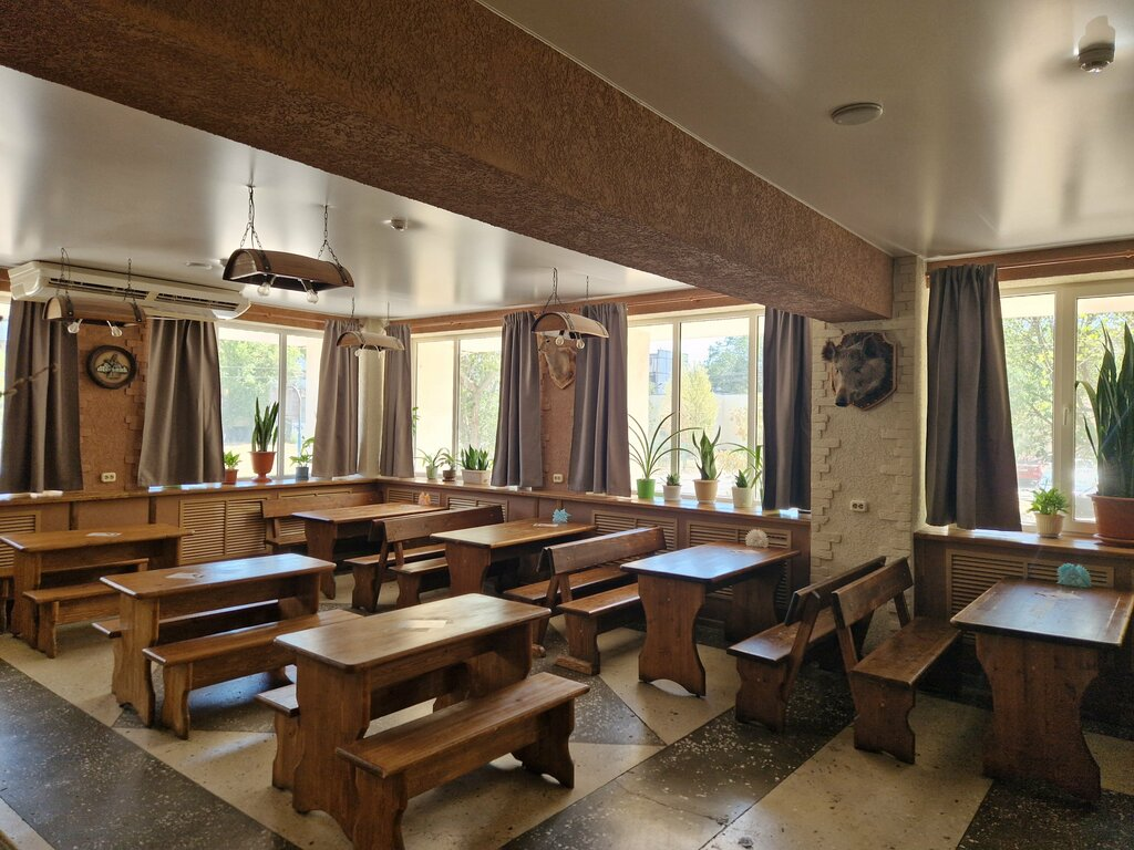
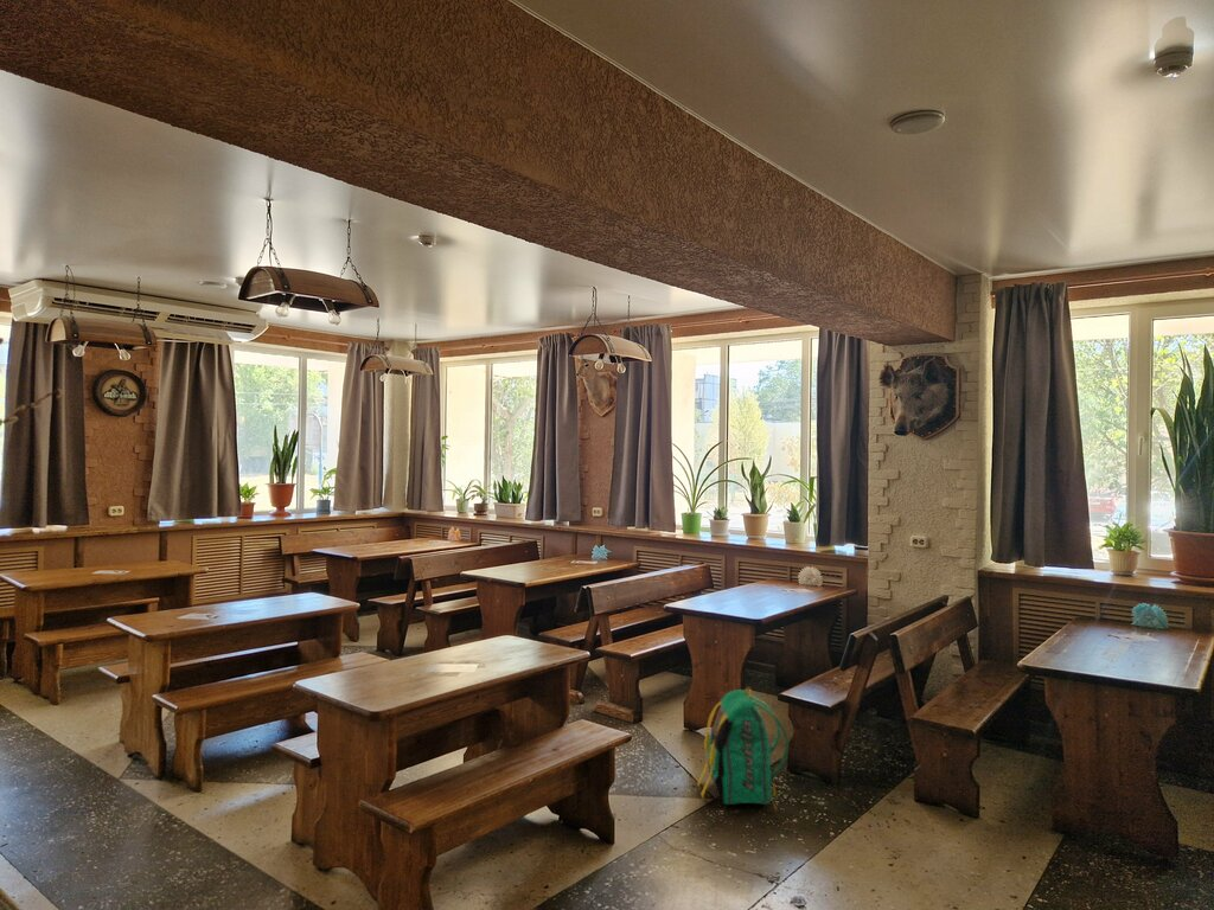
+ backpack (741, 742)
